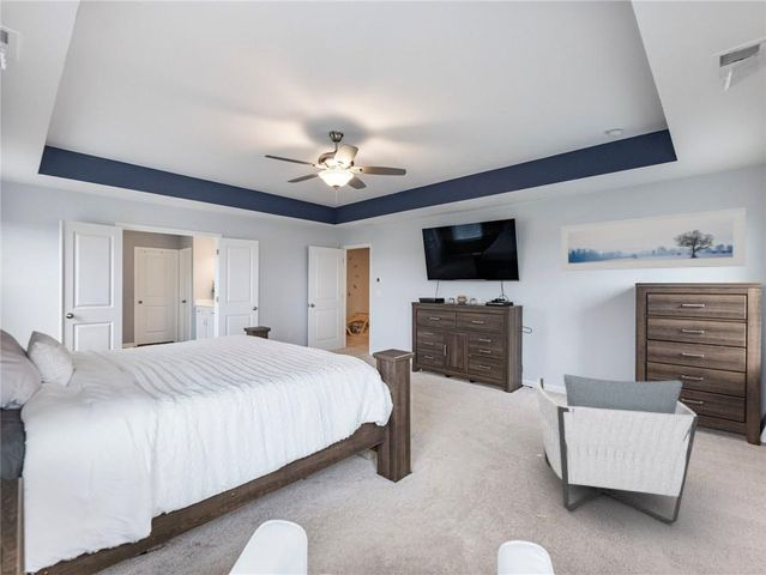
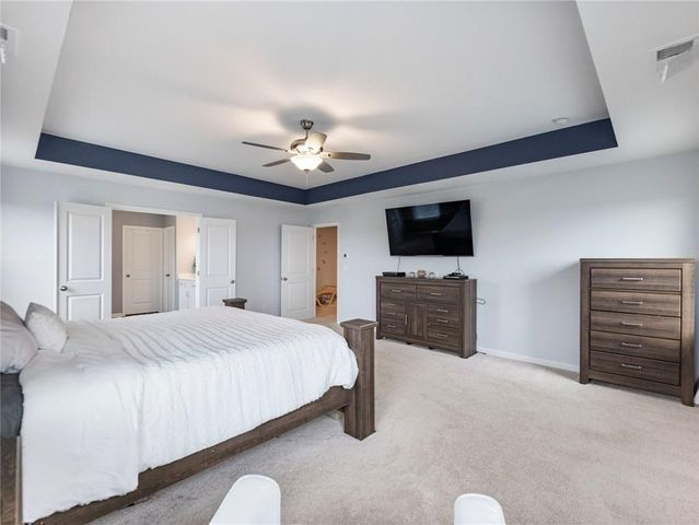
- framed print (640, 243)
- armchair (595, 428)
